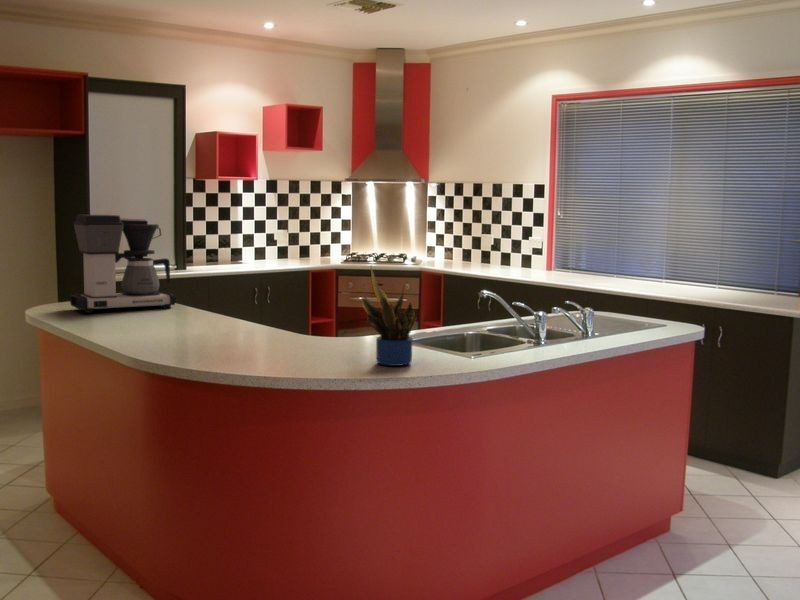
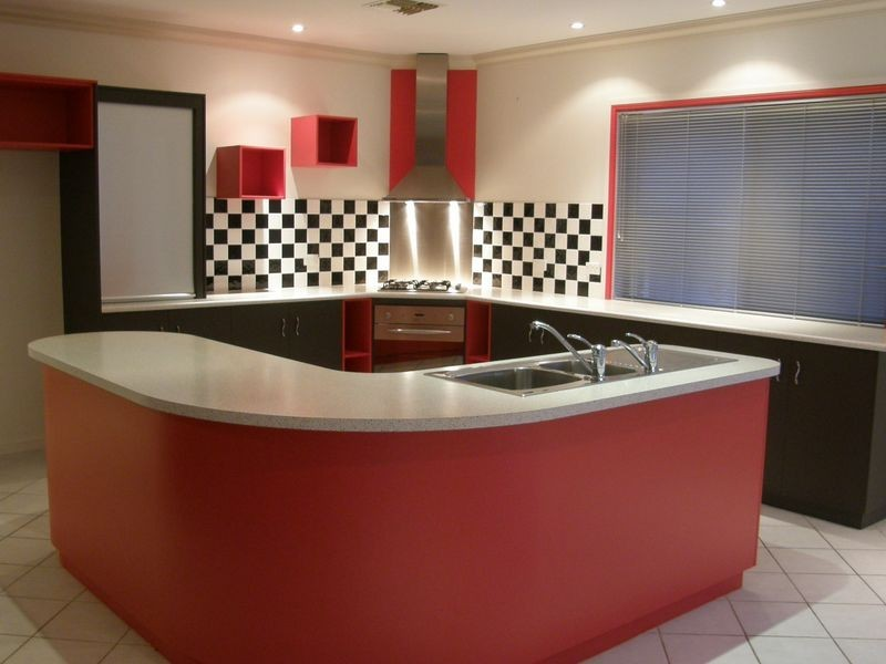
- coffee maker (126, 259)
- potted plant (384, 315)
